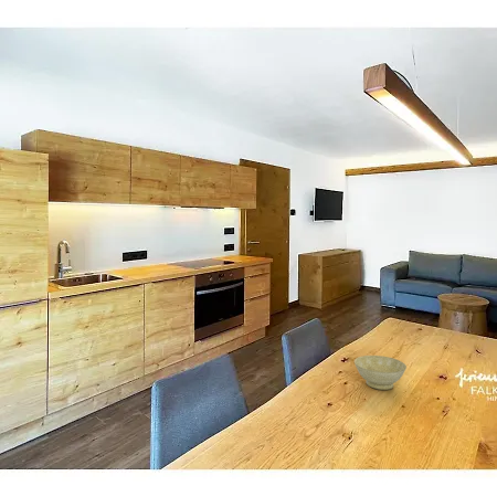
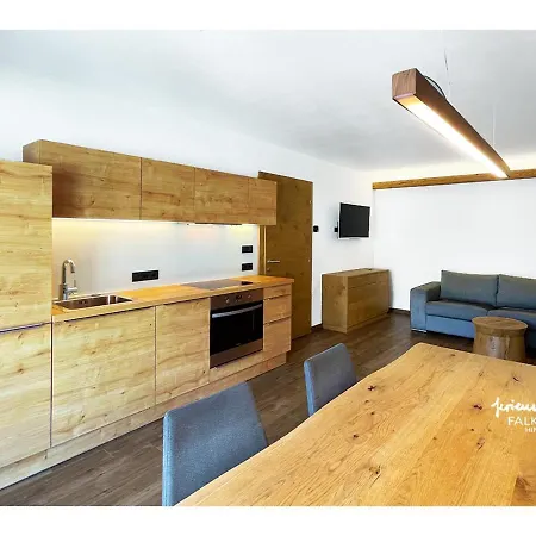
- bowl (379, 373)
